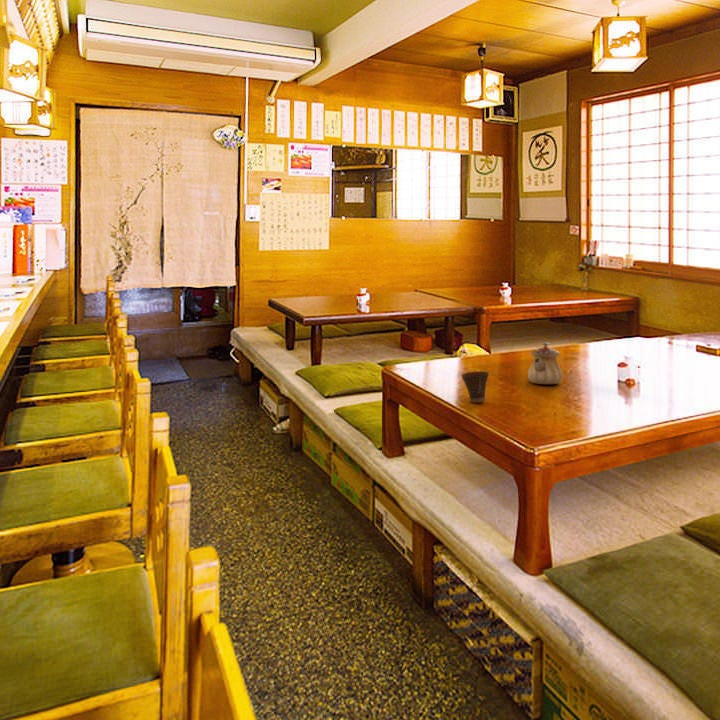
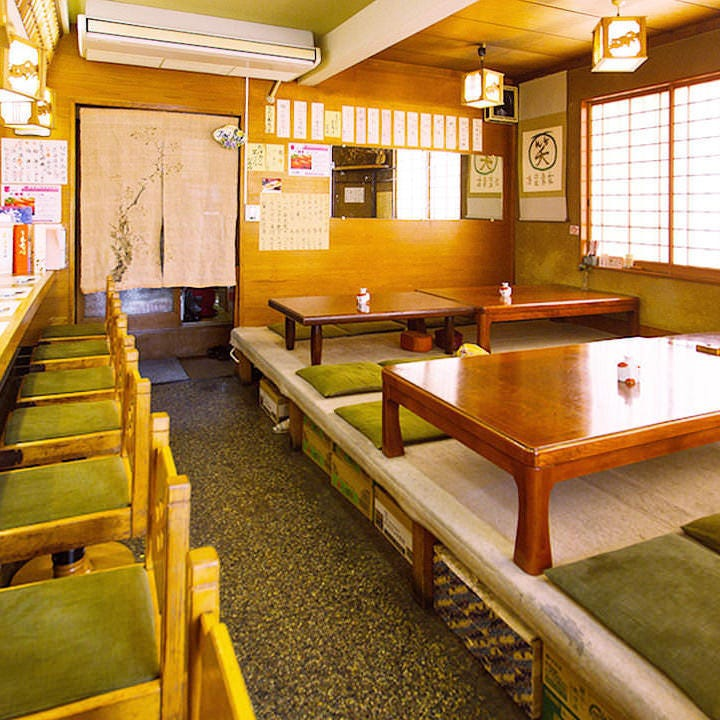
- teapot (546, 362)
- cup (474, 387)
